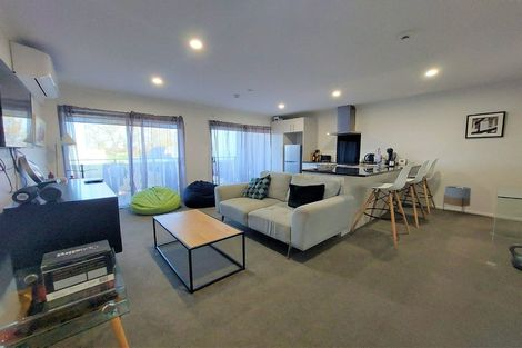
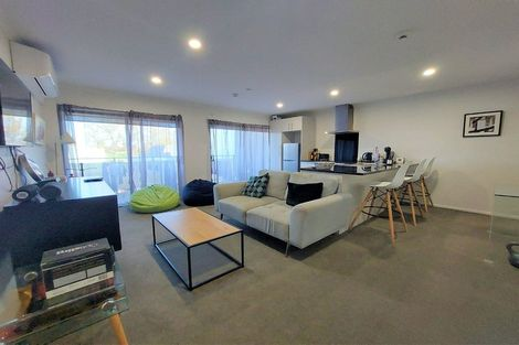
- planter (456, 200)
